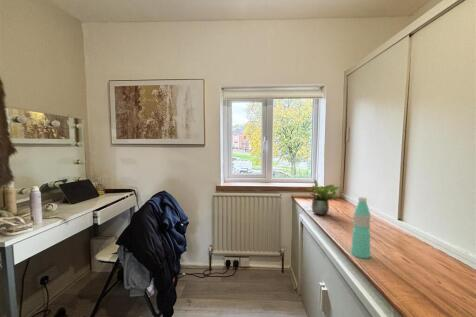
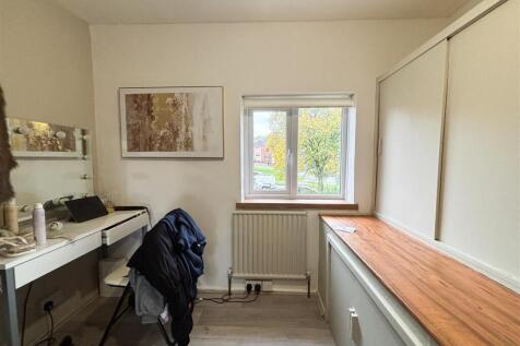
- water bottle (361, 226)
- potted plant (322, 198)
